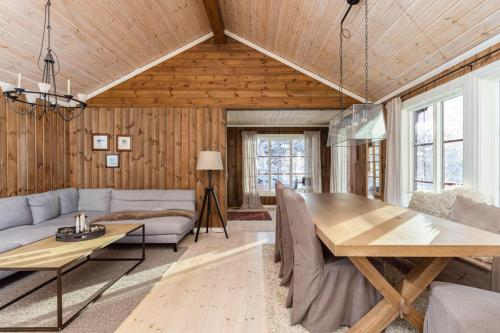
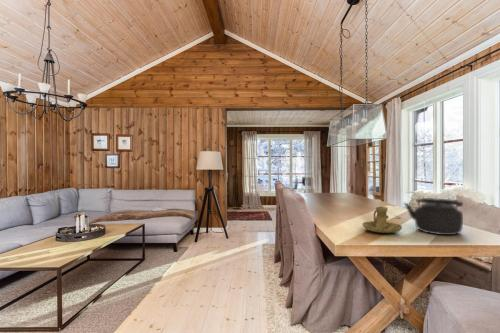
+ candle holder (380, 218)
+ kettle (436, 215)
